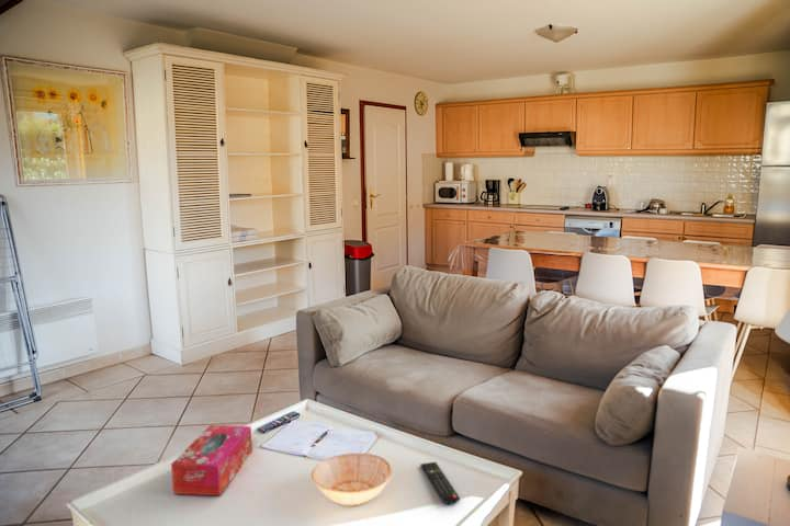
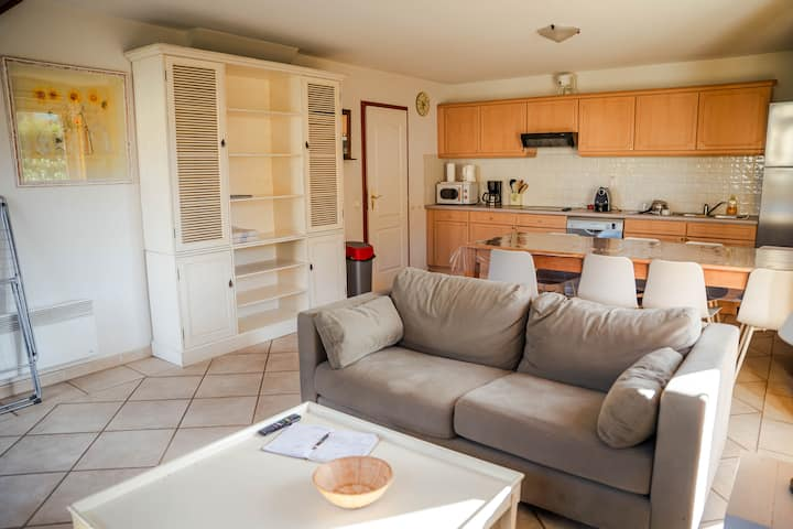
- remote control (439, 482)
- tissue box (214, 457)
